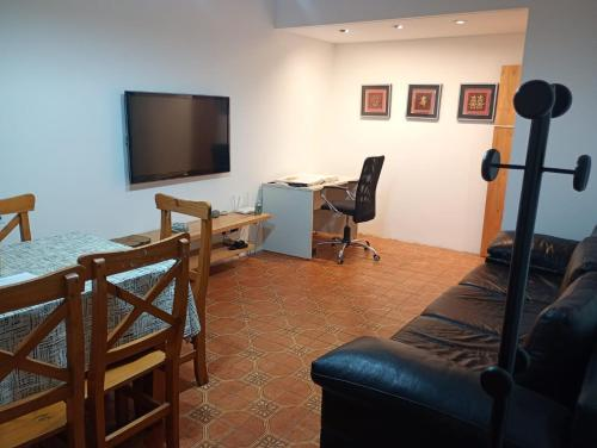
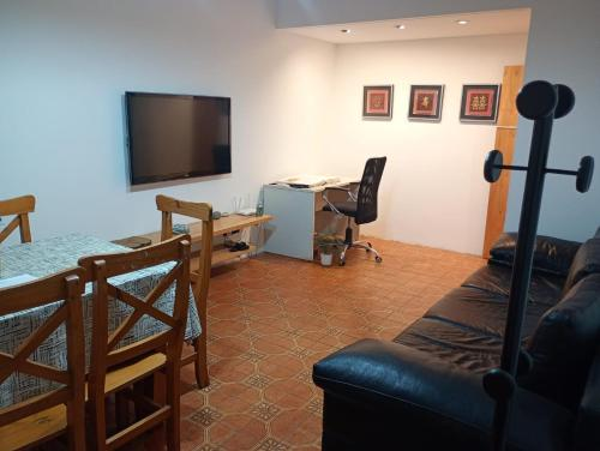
+ potted plant (326, 246)
